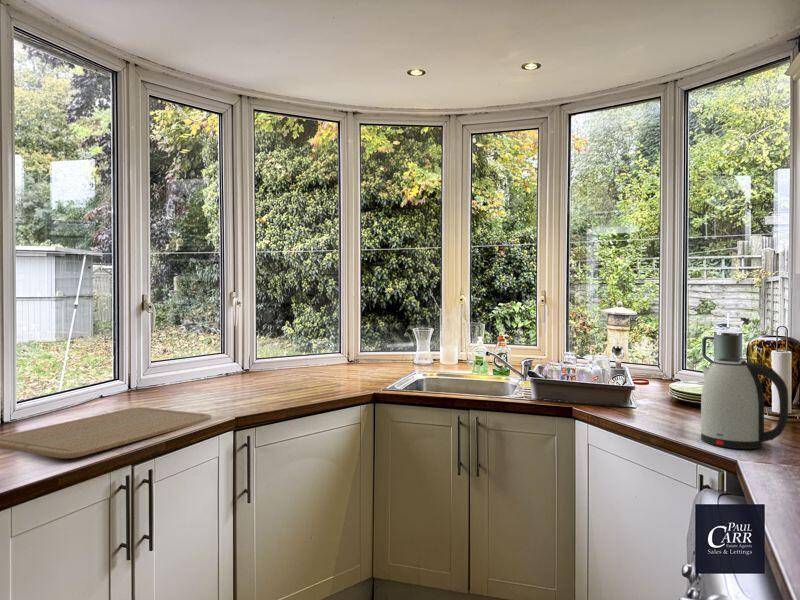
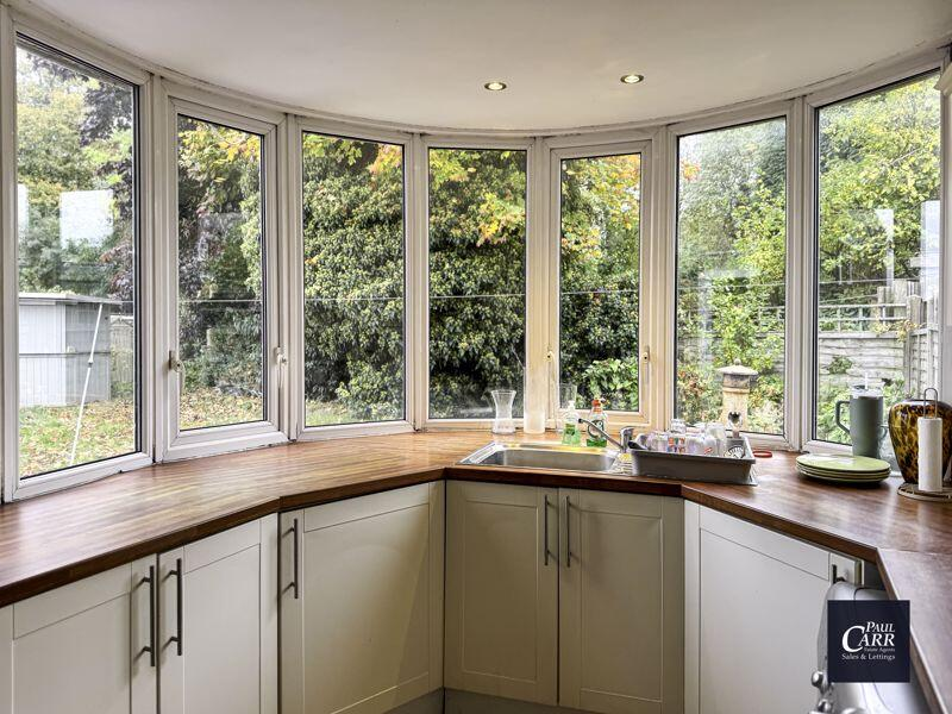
- chopping board (109, 428)
- kettle (742, 401)
